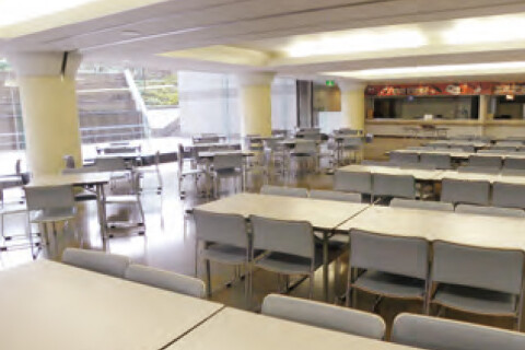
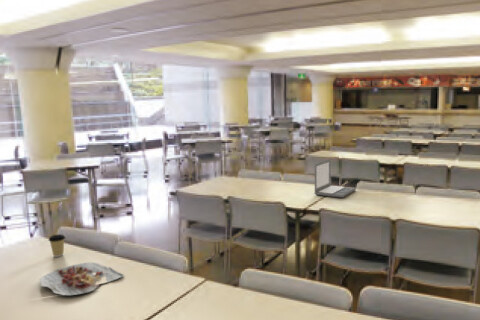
+ coffee cup (57, 245)
+ laptop (329, 177)
+ food tray (78, 274)
